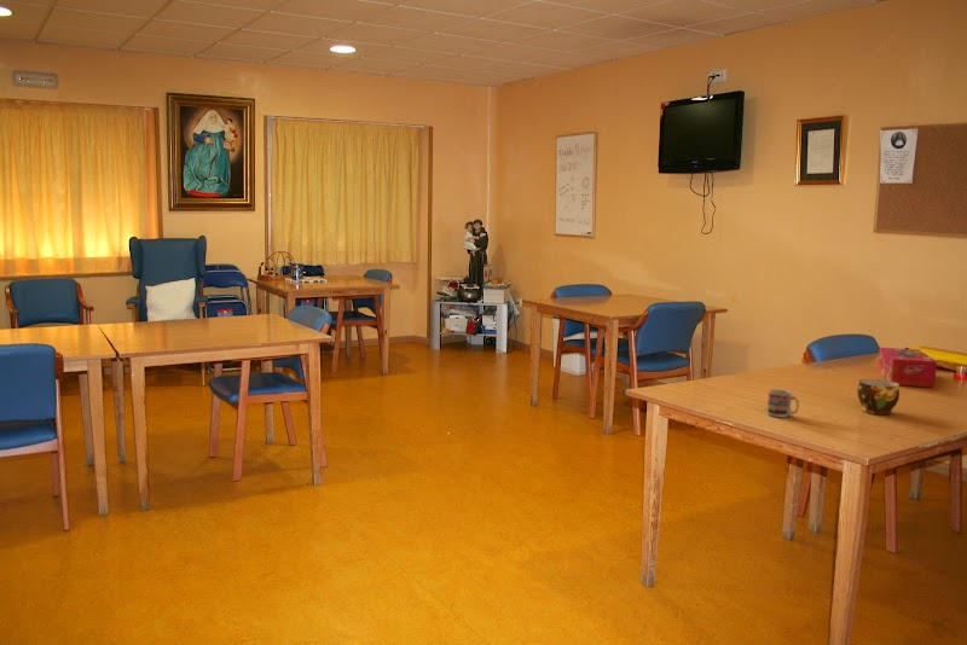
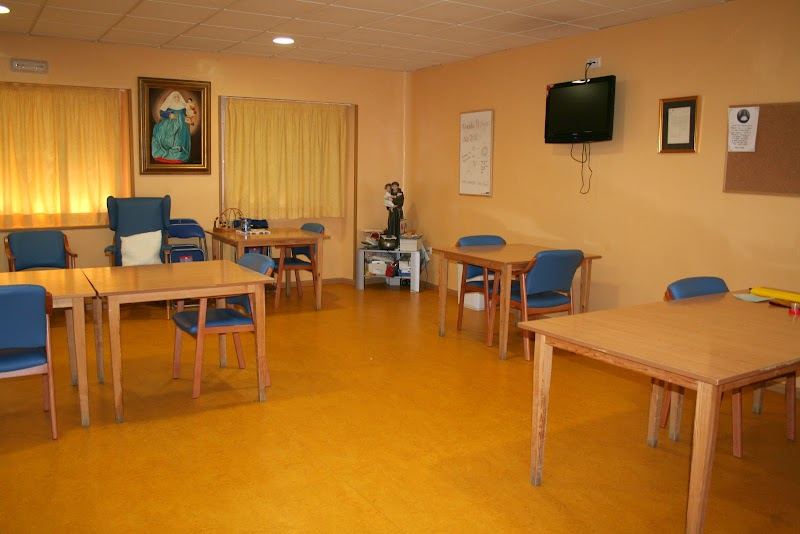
- cup (783, 403)
- tissue box (905, 366)
- cup (875, 396)
